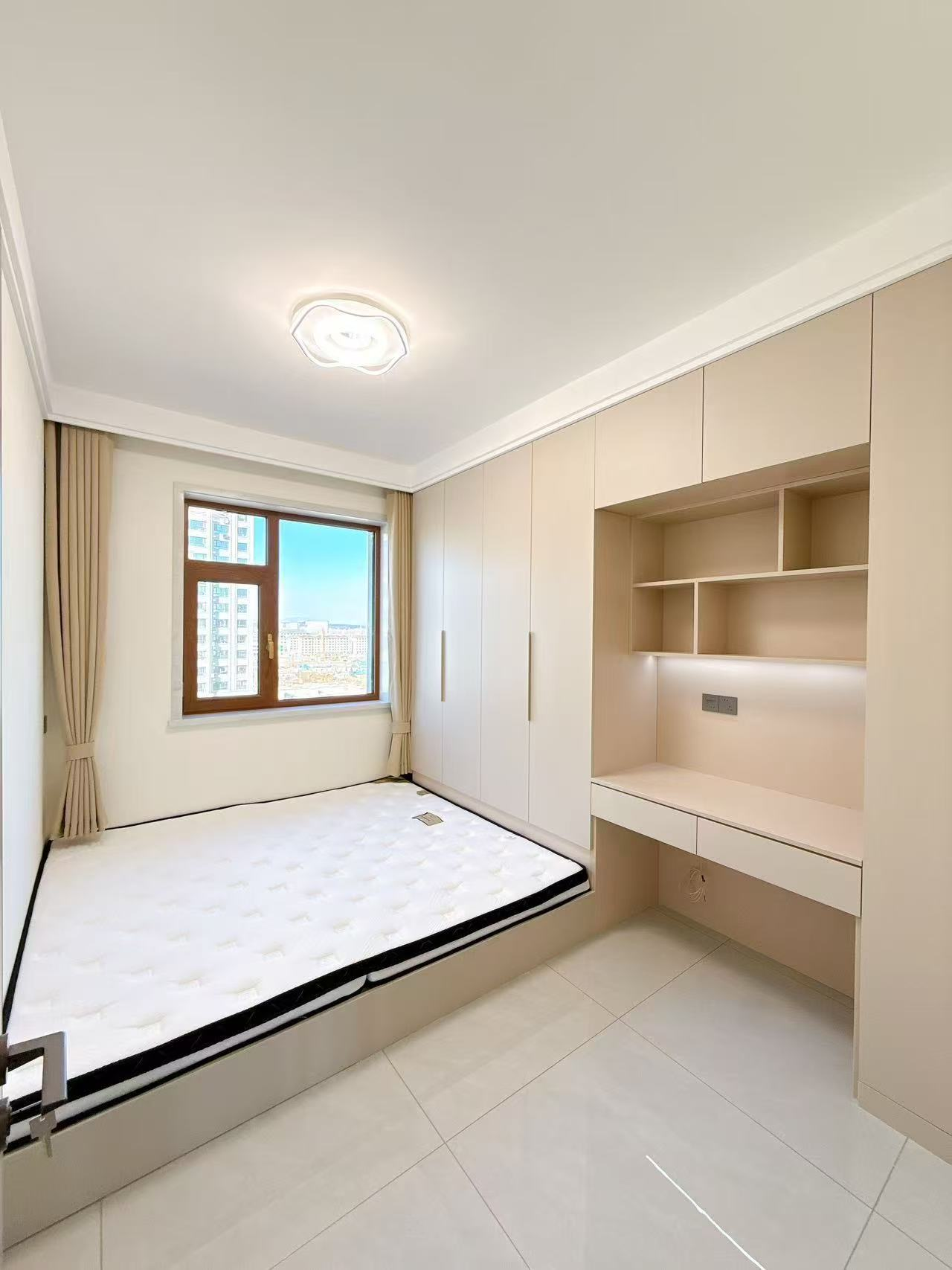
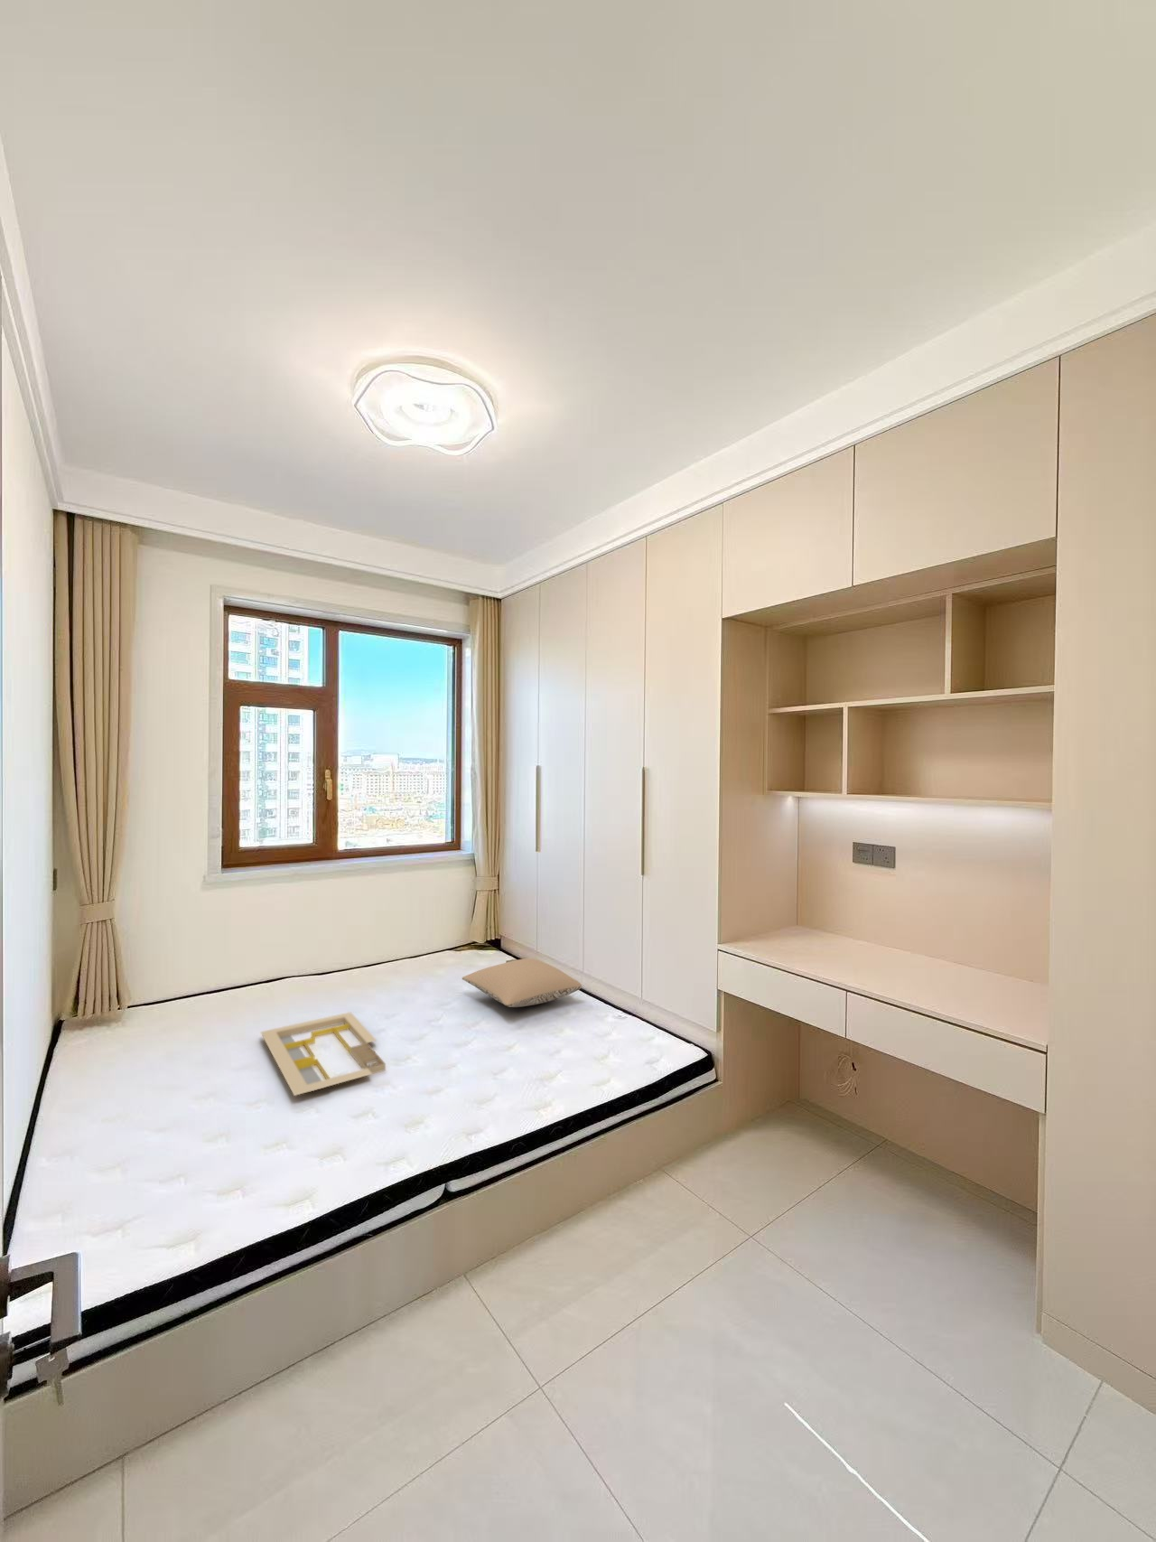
+ pillow (521, 982)
+ serving tray (317, 1060)
